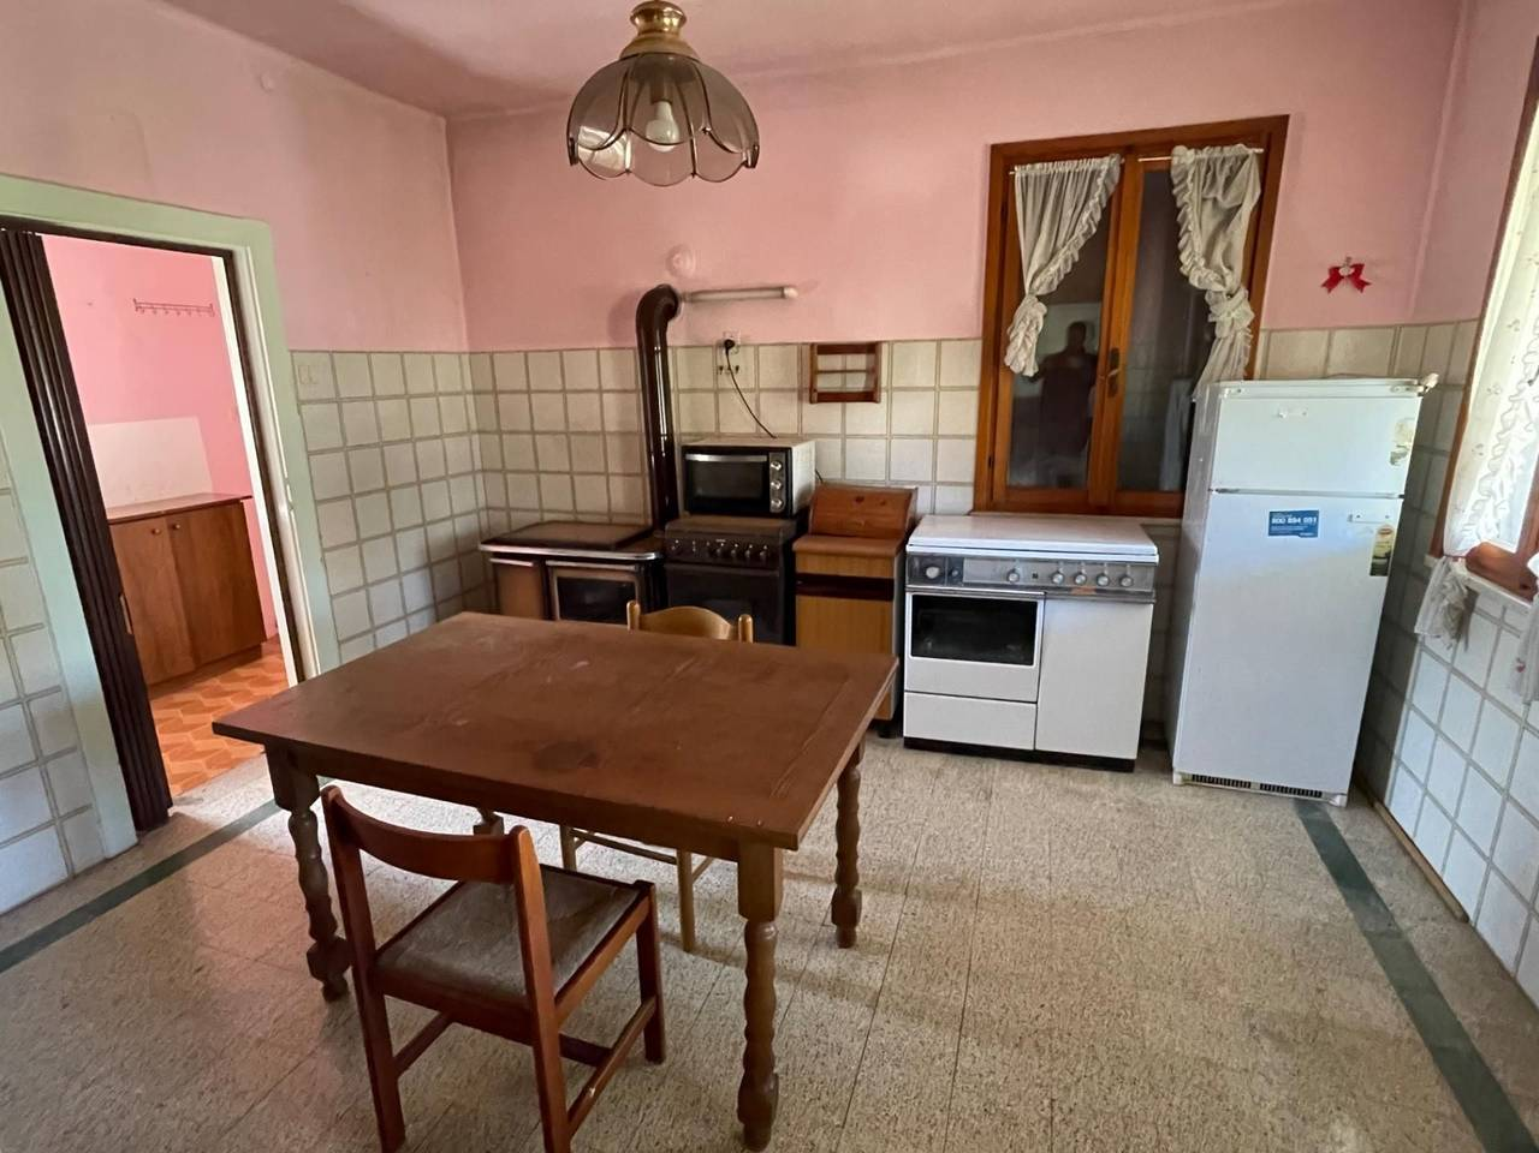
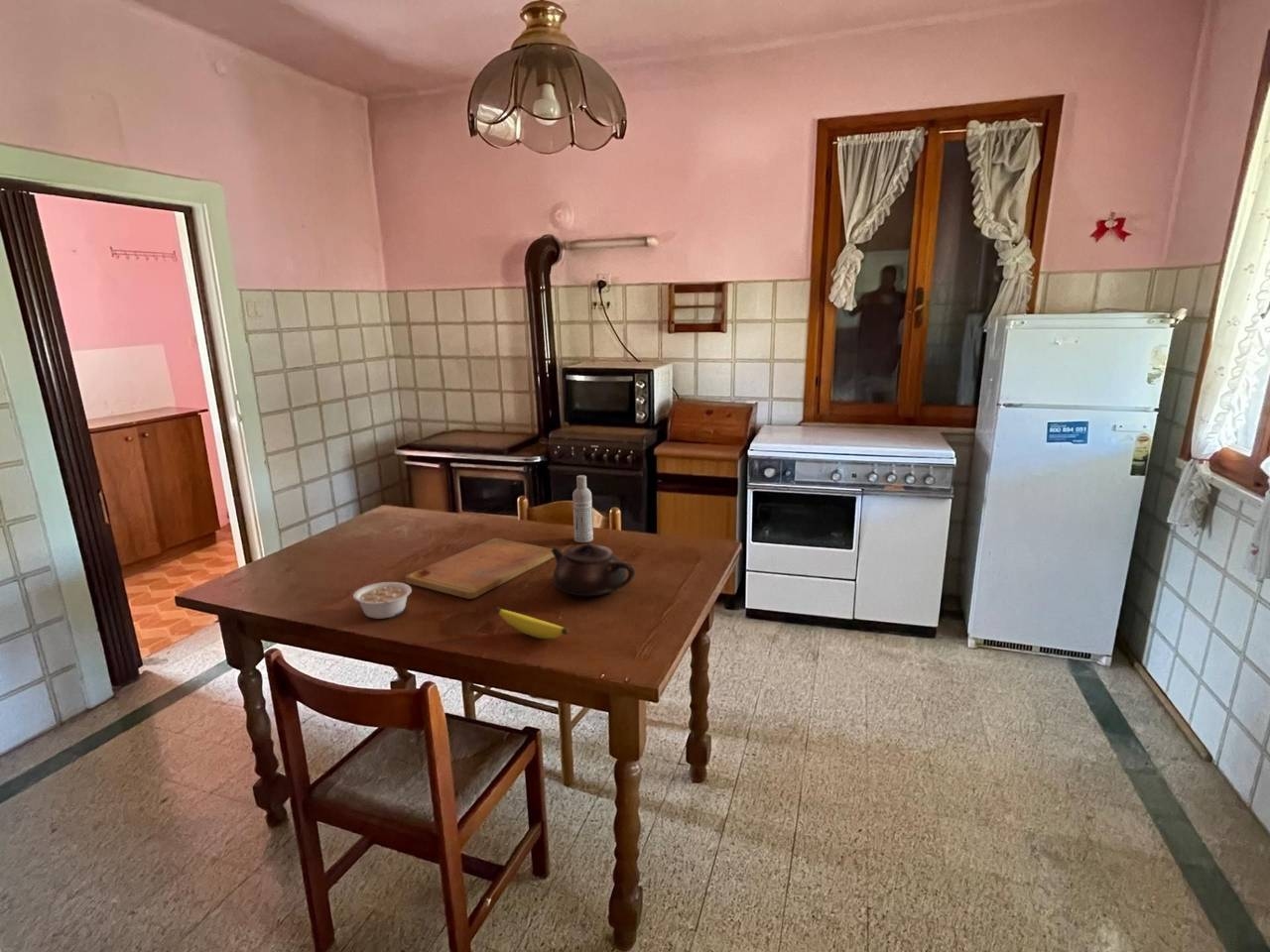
+ banana (534, 623)
+ legume (385, 600)
+ cutting board (484, 565)
+ teapot (589, 566)
+ bottle (582, 508)
